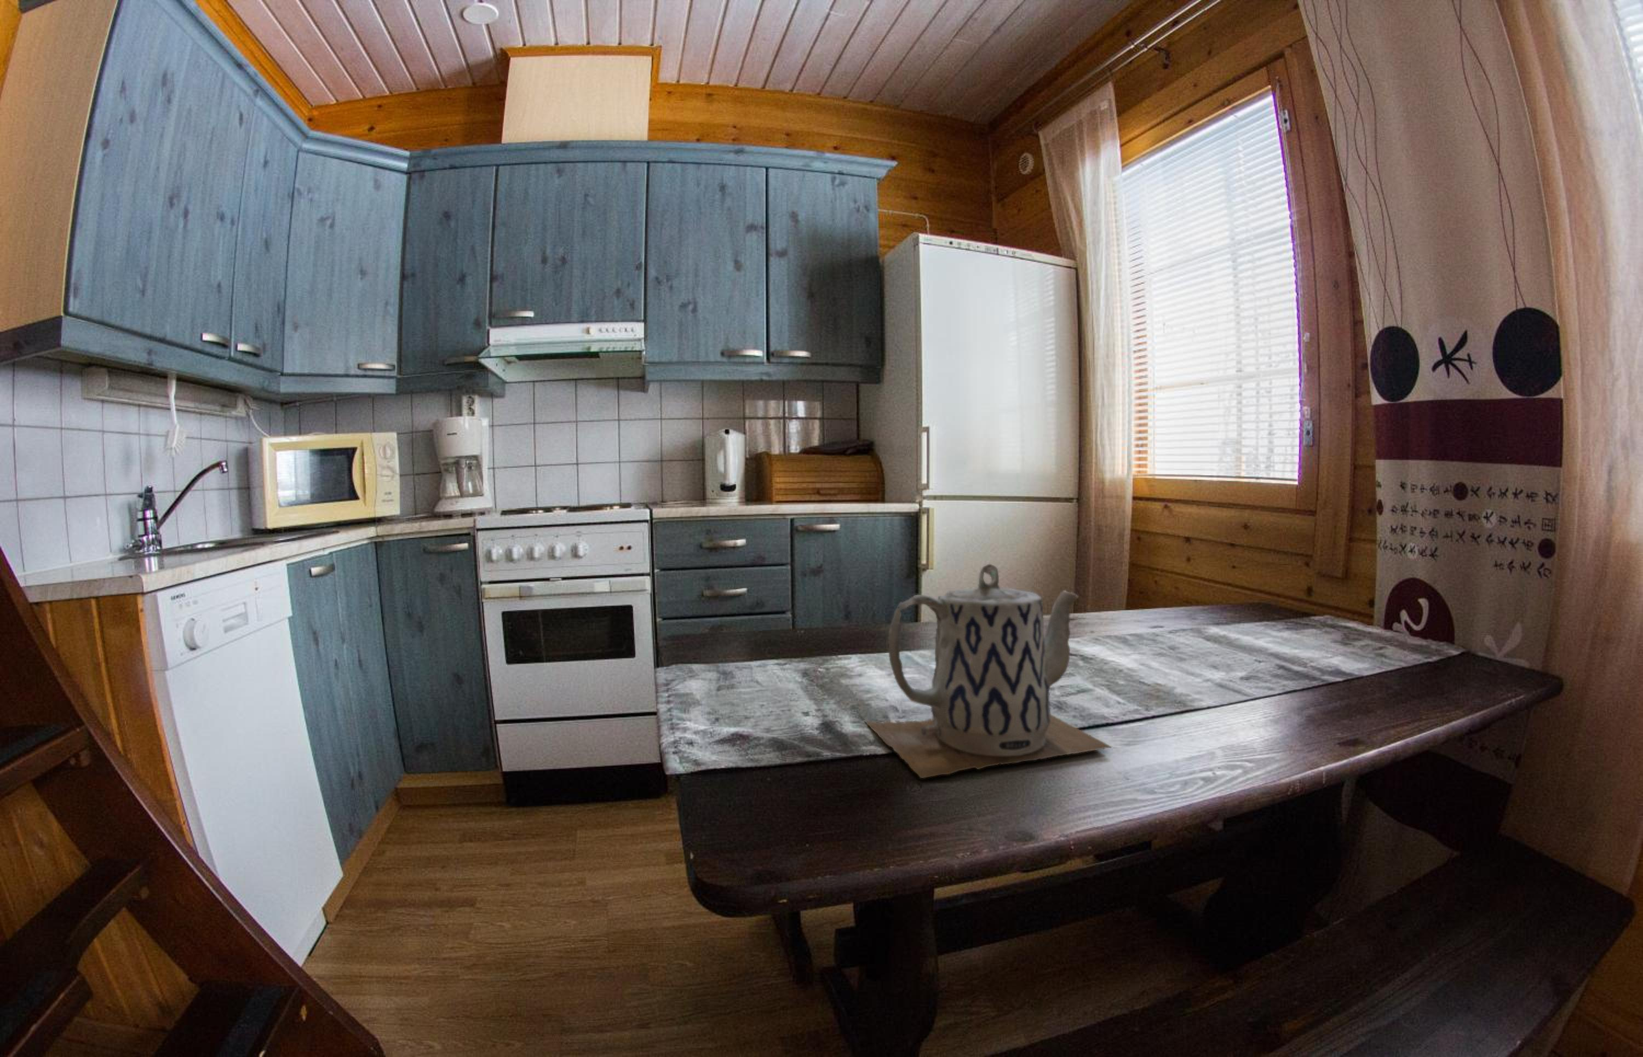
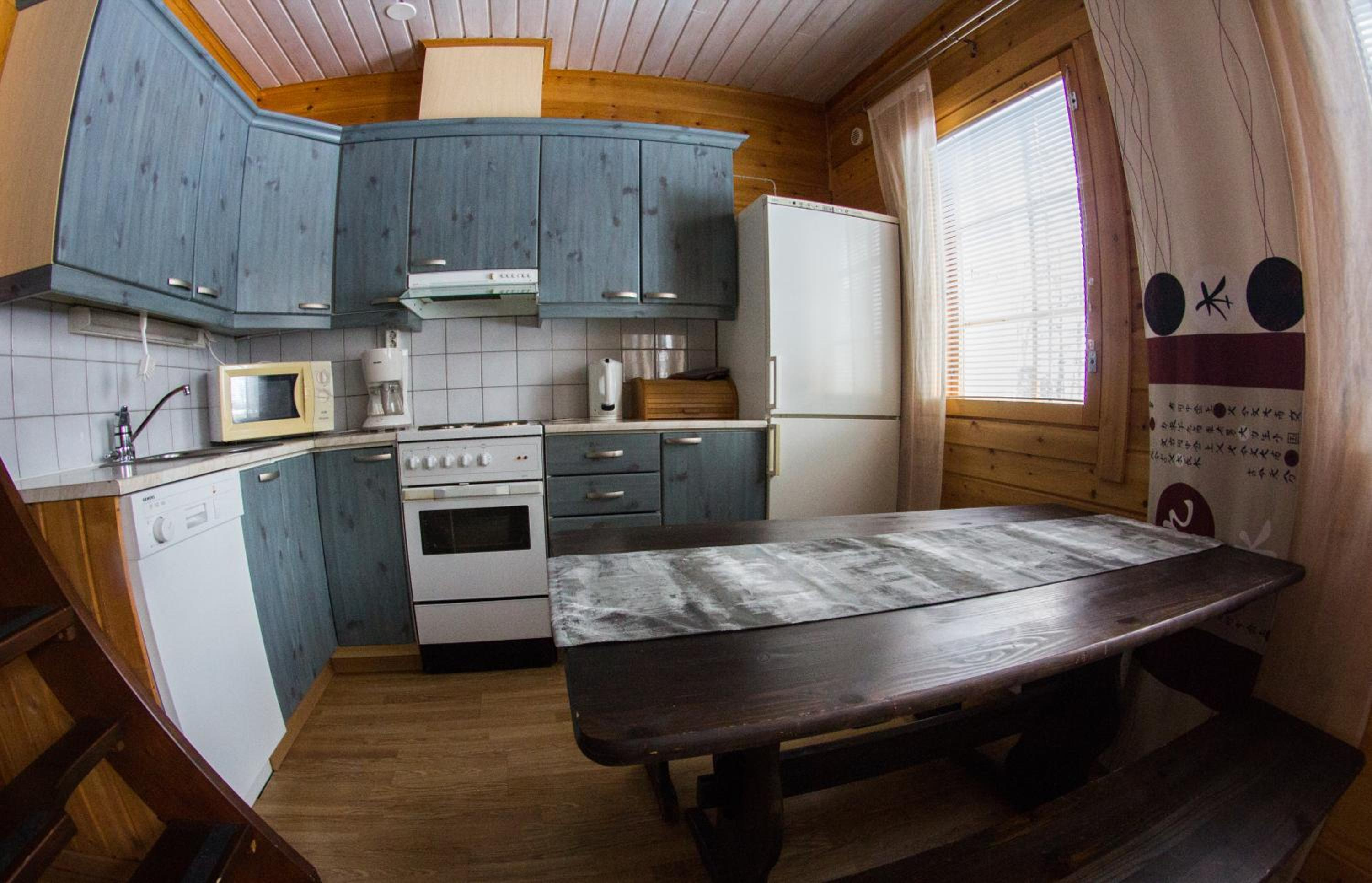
- teapot (981, 650)
